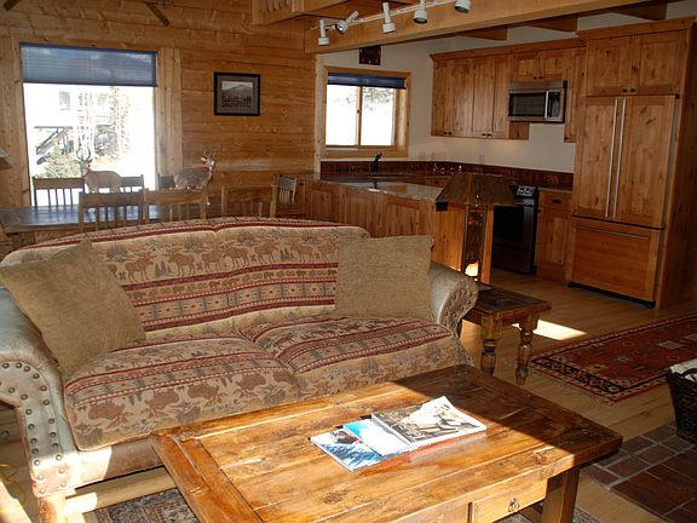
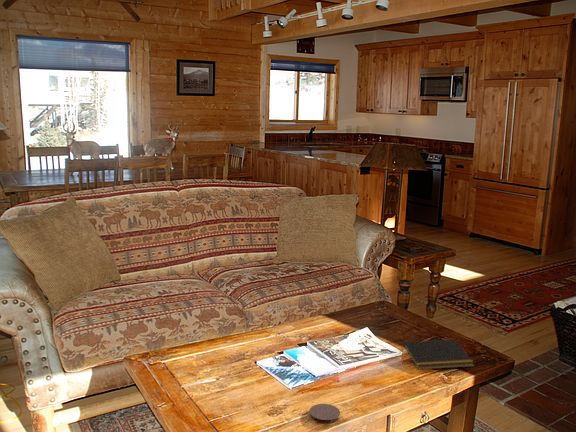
+ coaster (324, 413)
+ notepad (437, 353)
